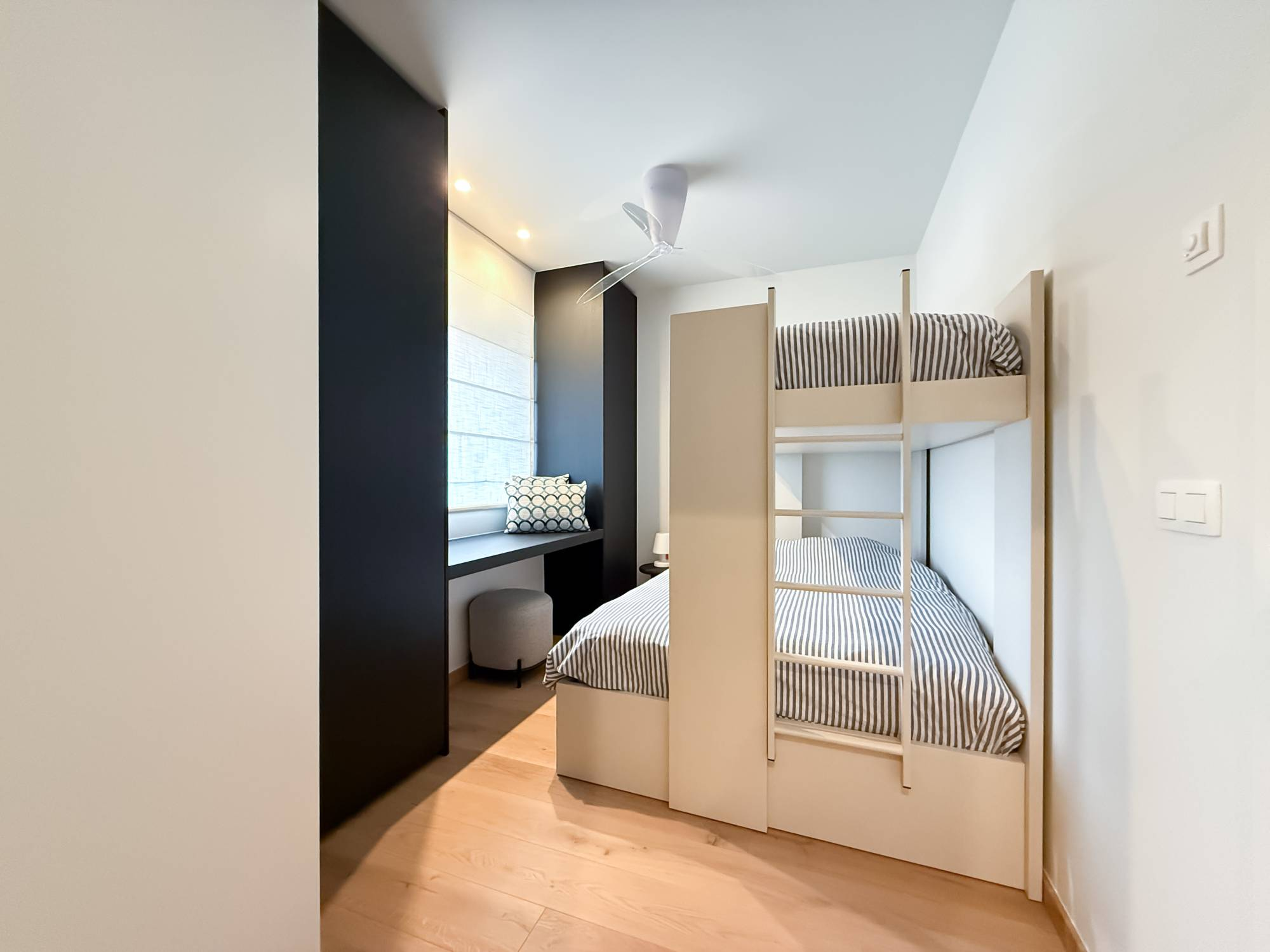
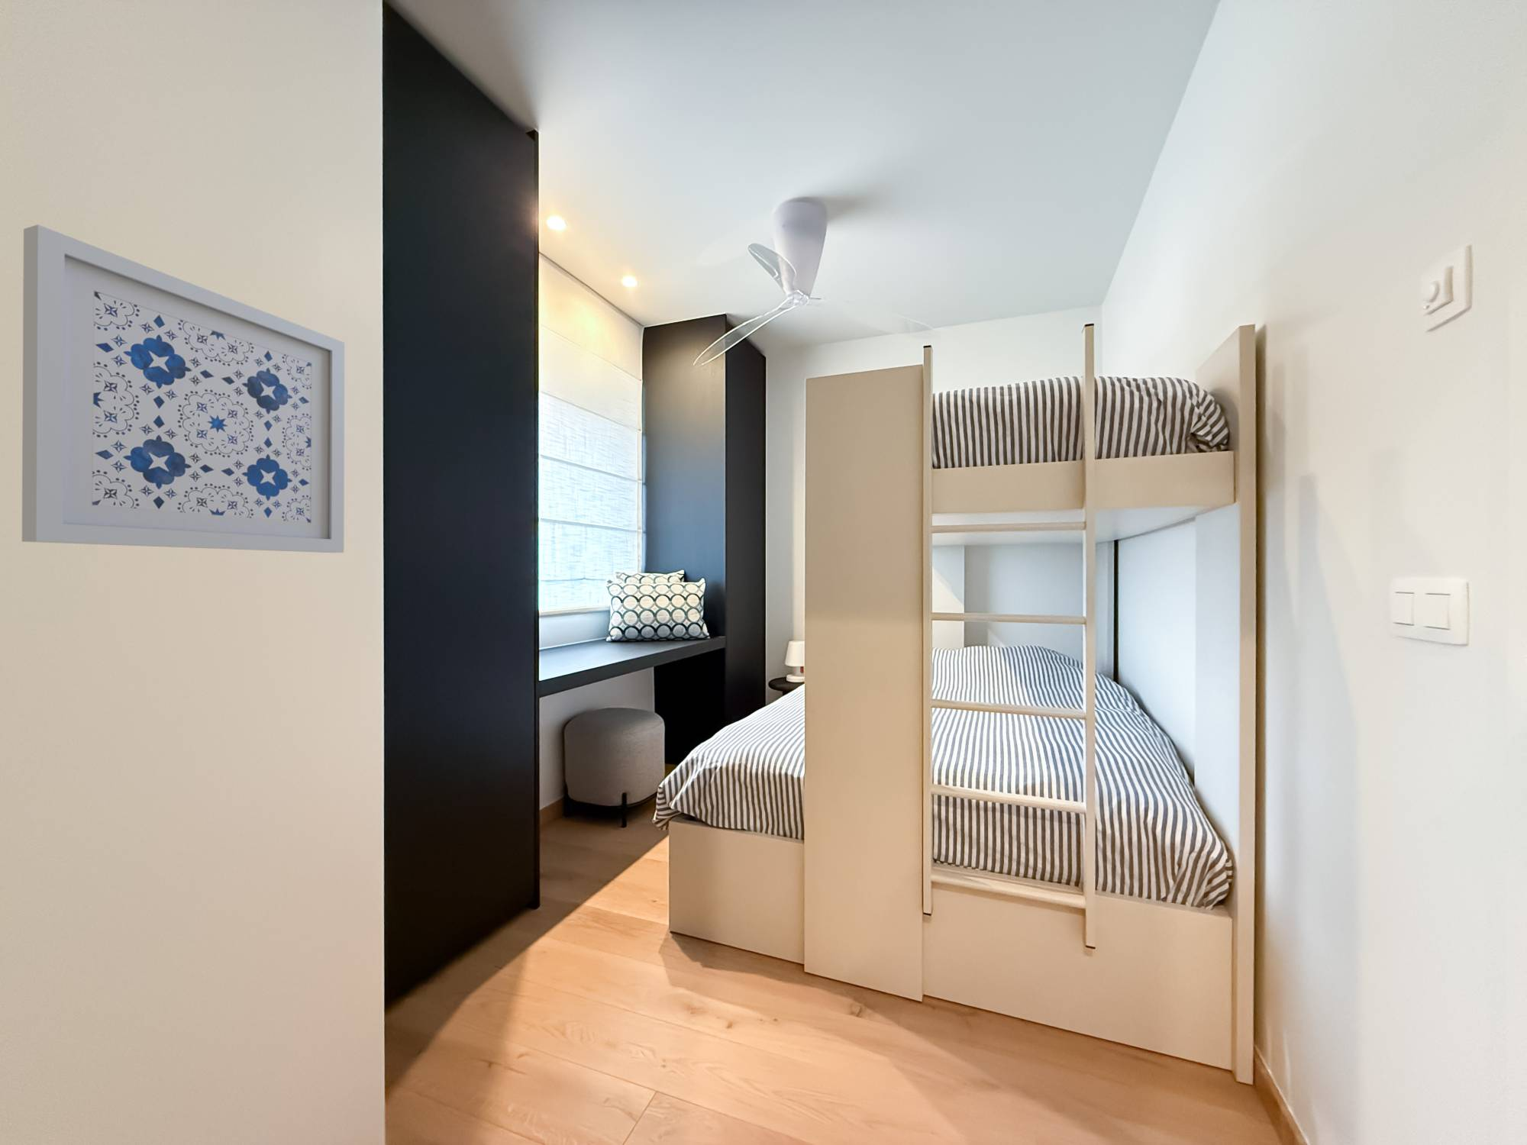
+ wall art (214, 422)
